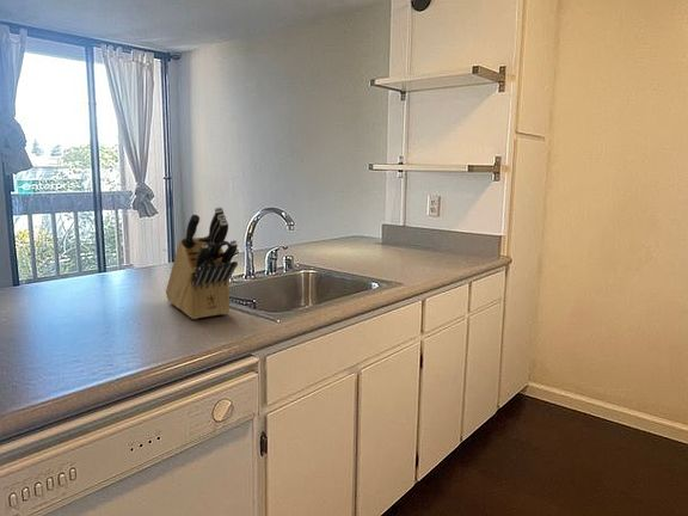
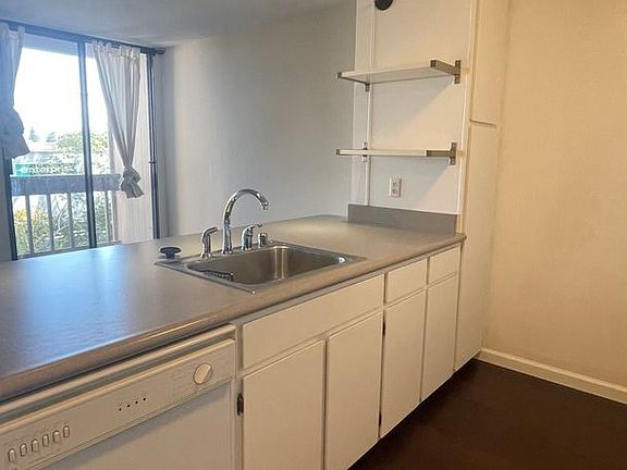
- knife block (198, 258)
